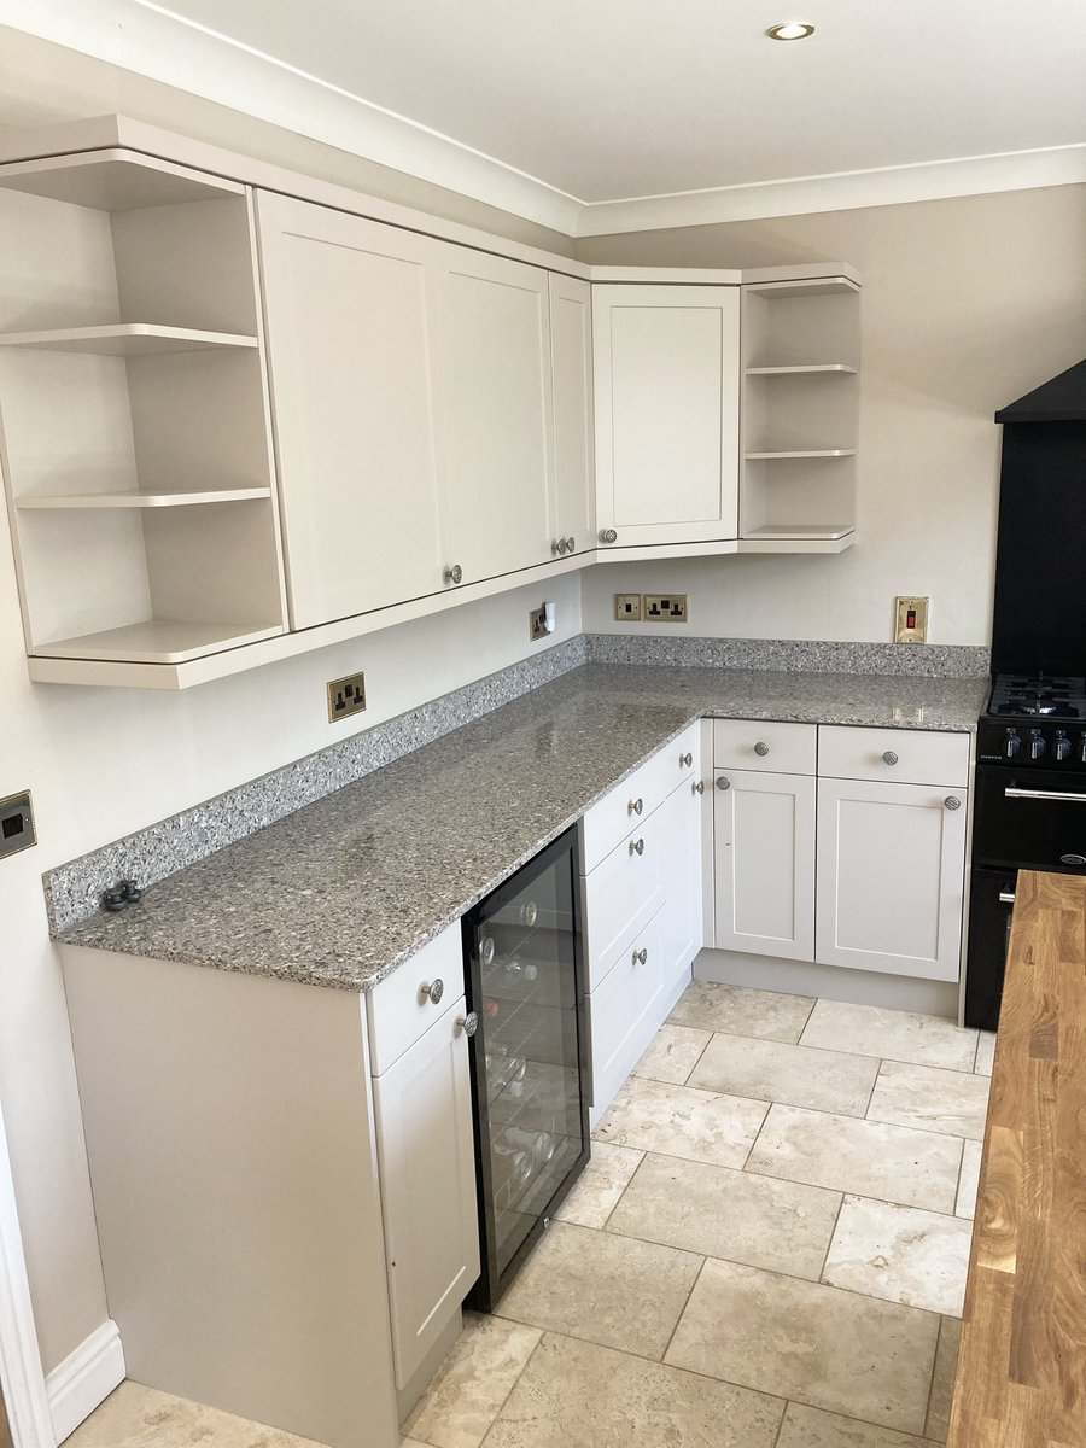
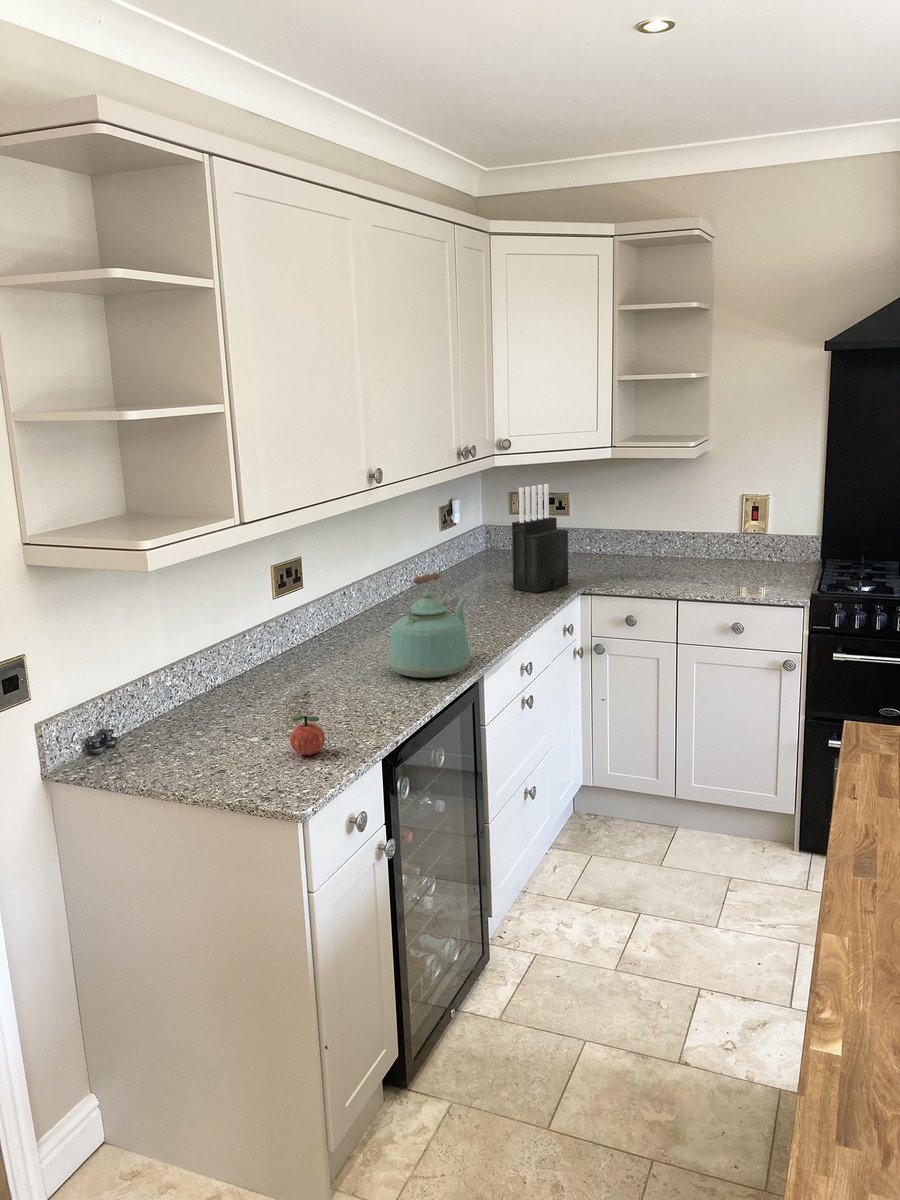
+ kettle (433, 620)
+ apple (307, 734)
+ knife block (542, 537)
